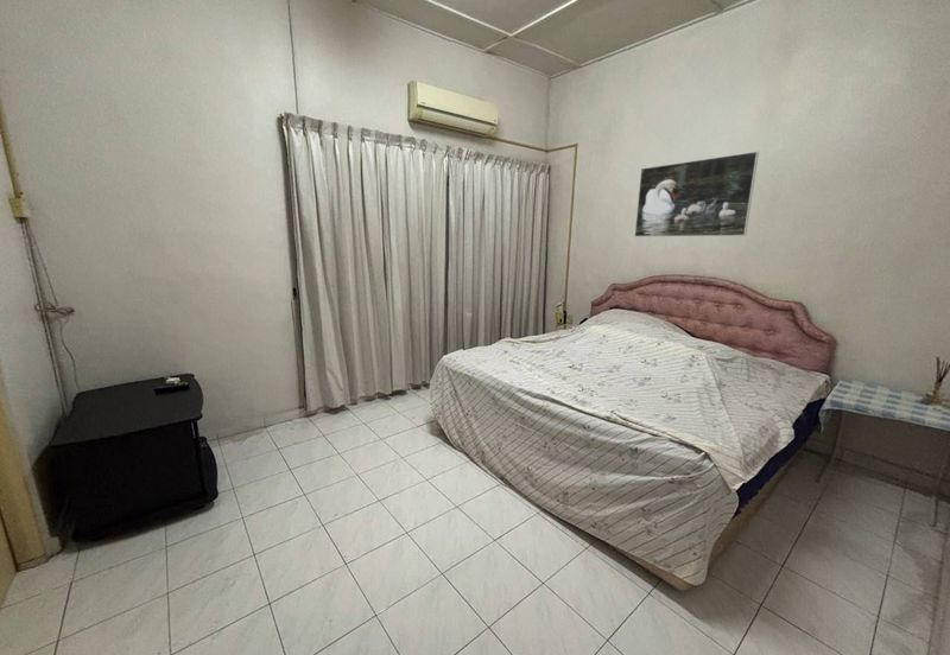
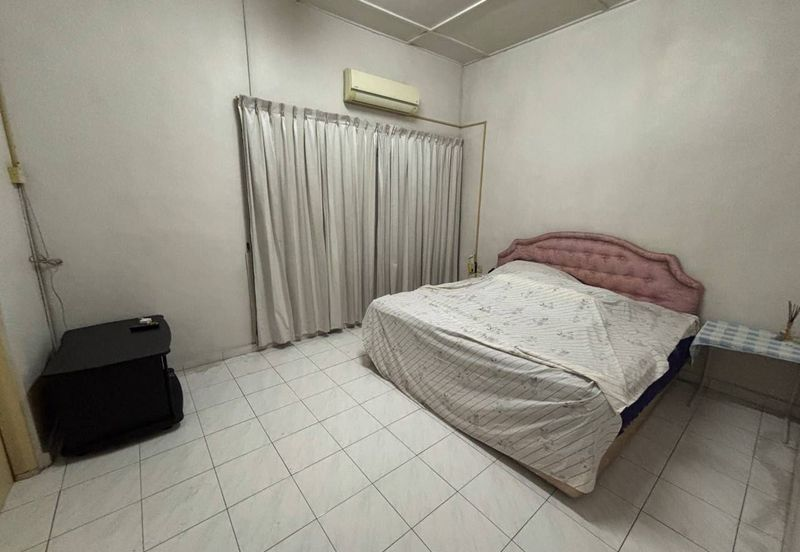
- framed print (689, 199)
